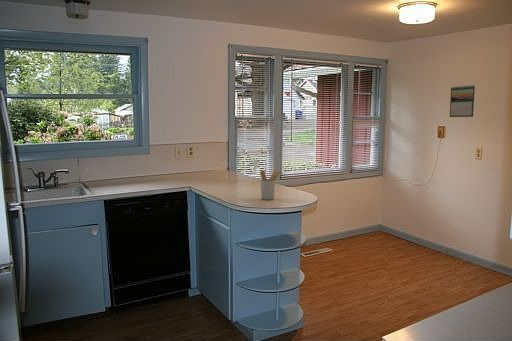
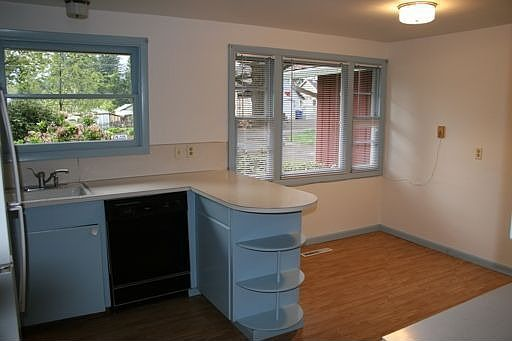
- utensil holder (270, 184)
- calendar (461, 101)
